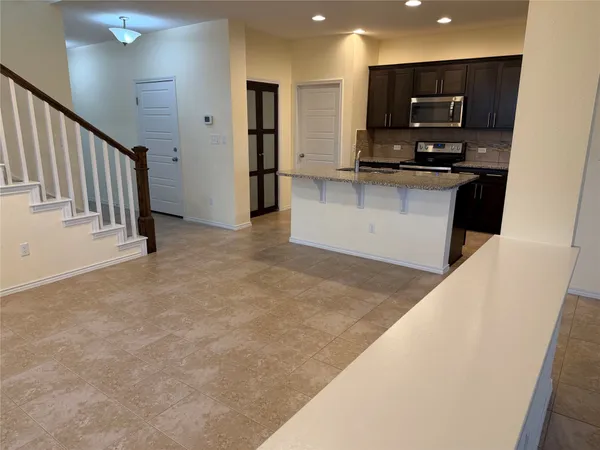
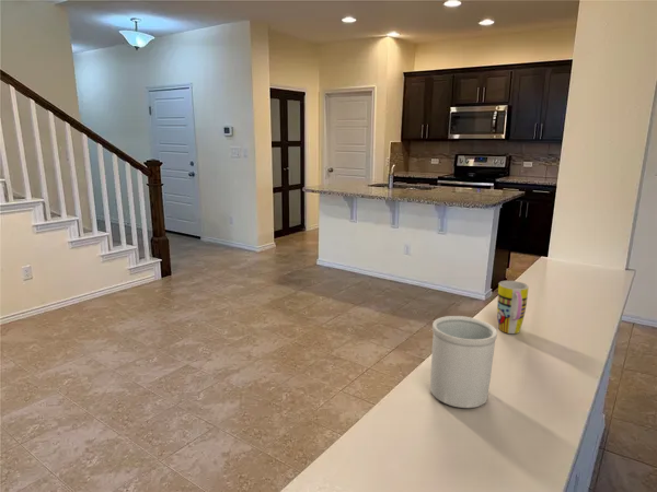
+ mug (512, 309)
+ utensil holder (461, 360)
